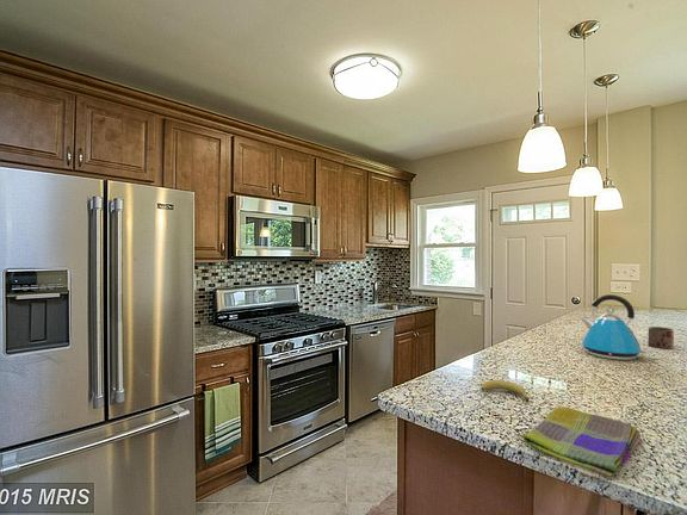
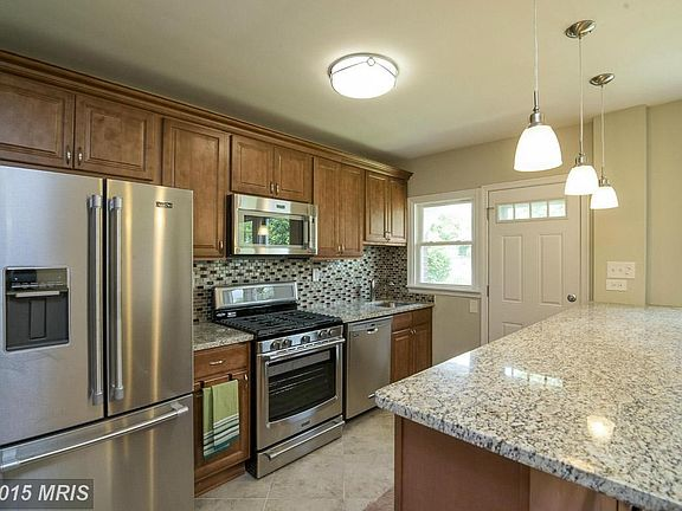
- fruit (506, 387)
- dish towel (581, 434)
- mug (661, 336)
- kettle (612, 324)
